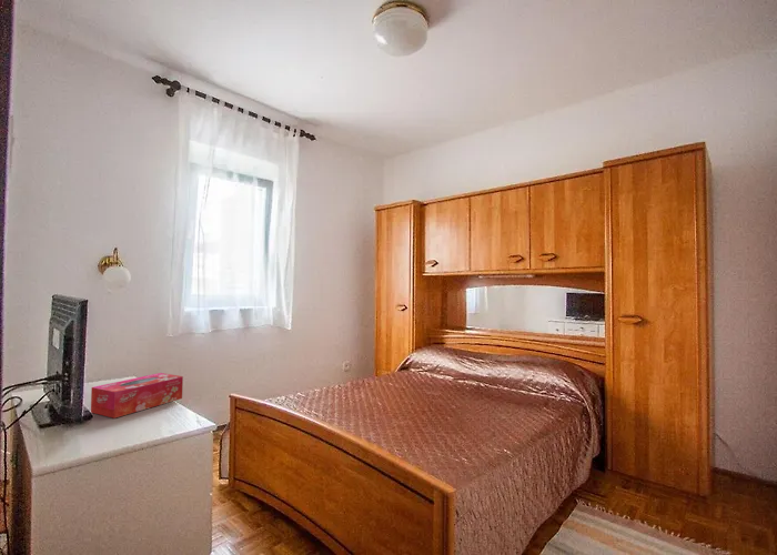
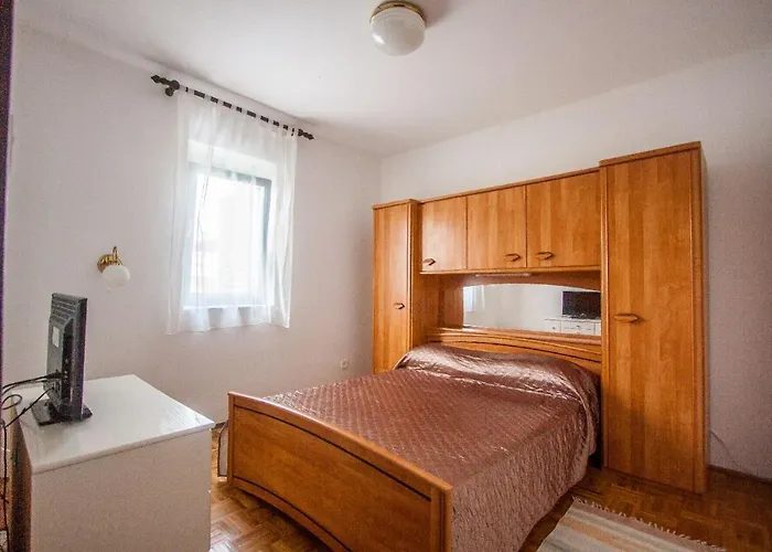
- tissue box (139, 393)
